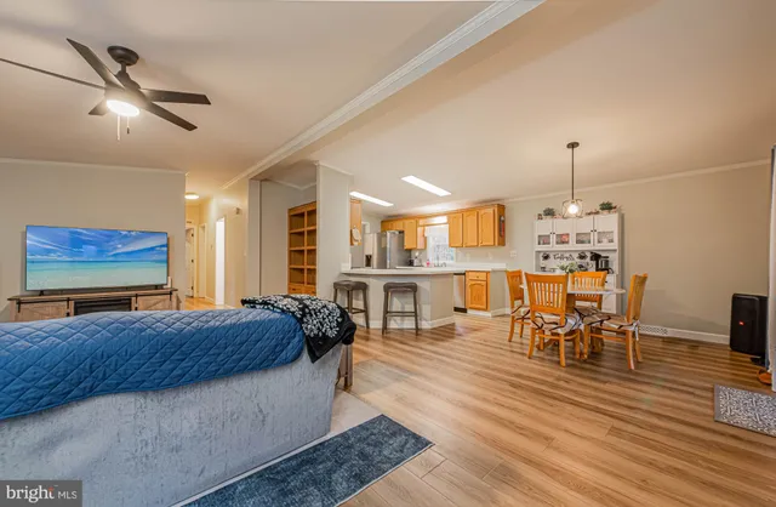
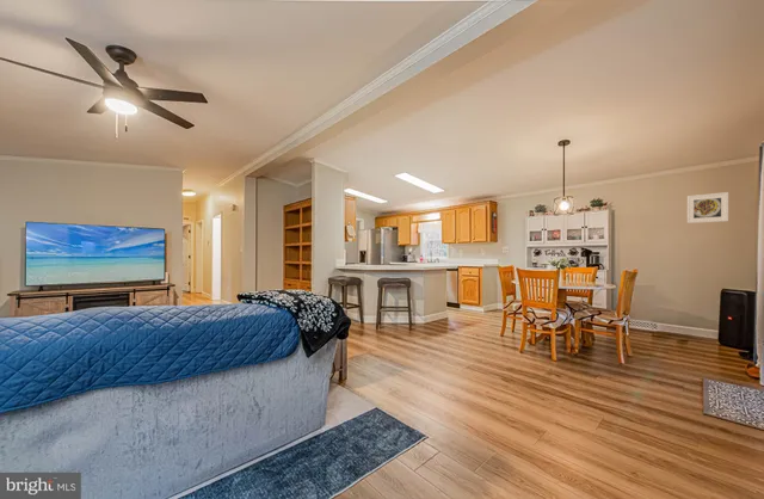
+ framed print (707, 208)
